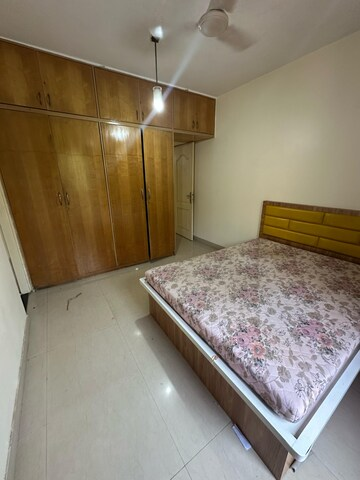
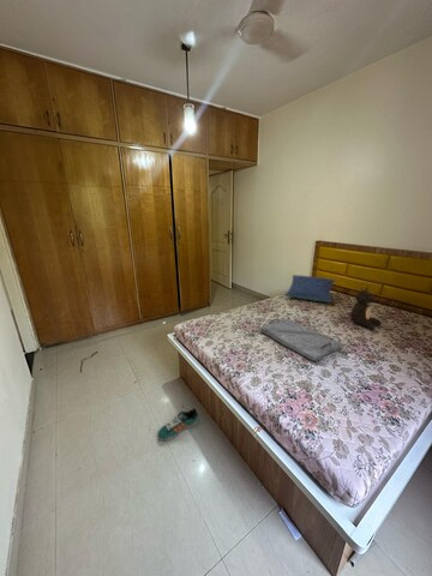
+ sneaker (178, 421)
+ teddy bear (367, 306)
+ pillow (310, 287)
+ serving tray (300, 334)
